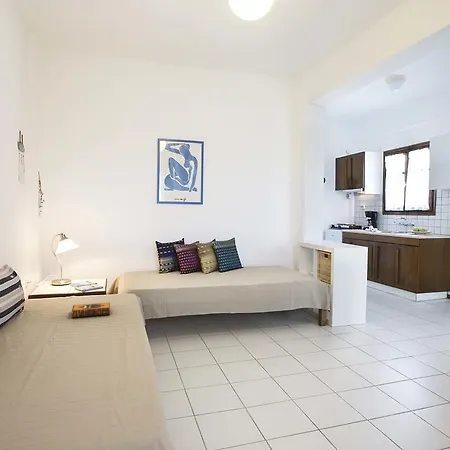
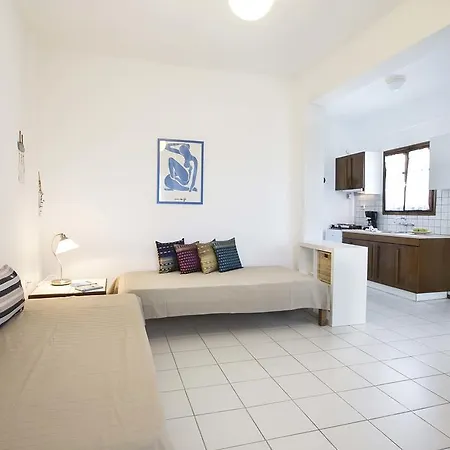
- hardback book (91, 310)
